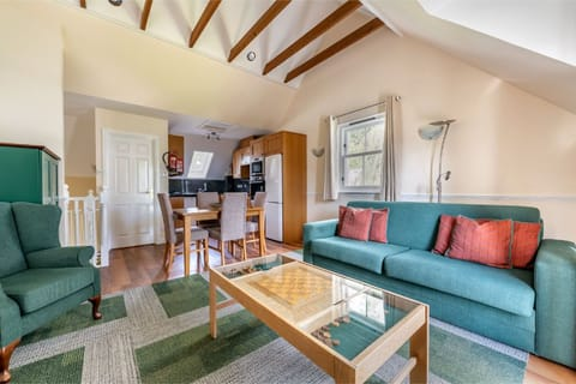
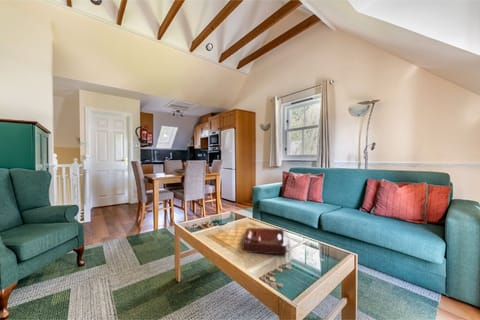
+ decorative tray (264, 239)
